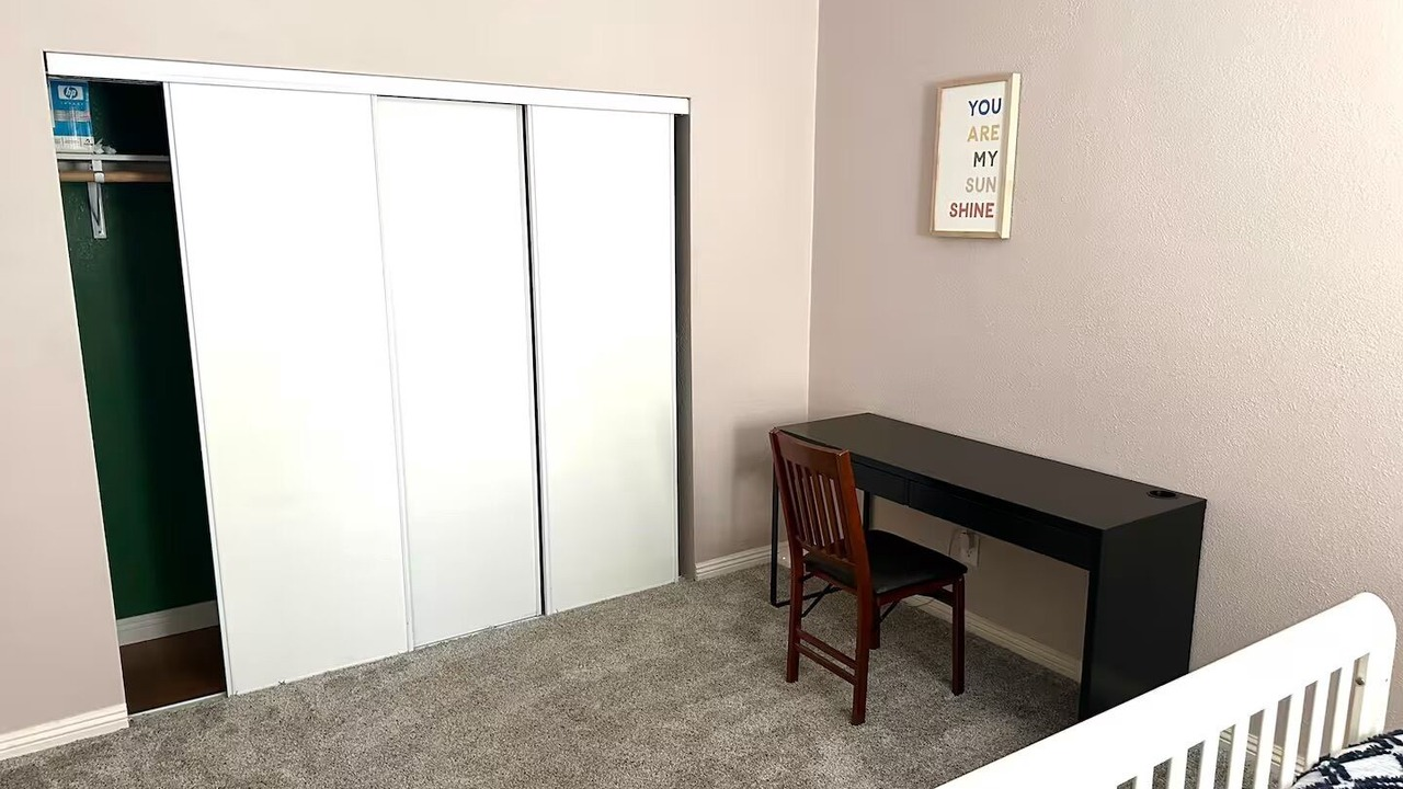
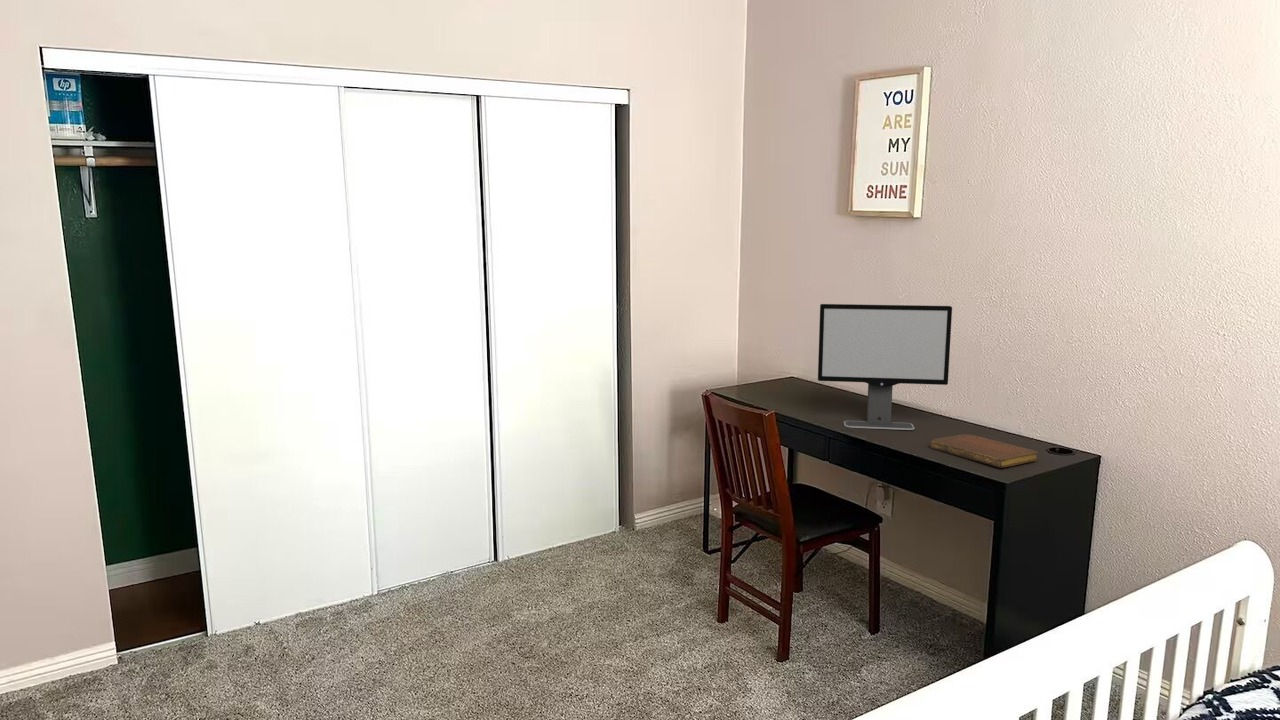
+ computer monitor (882, 366)
+ notebook (982, 449)
